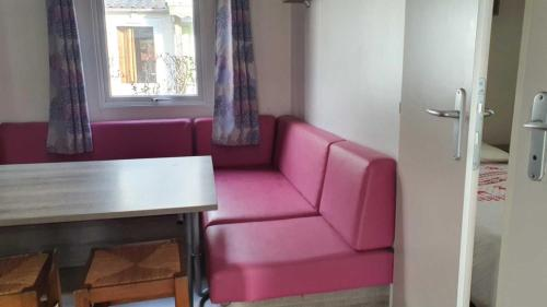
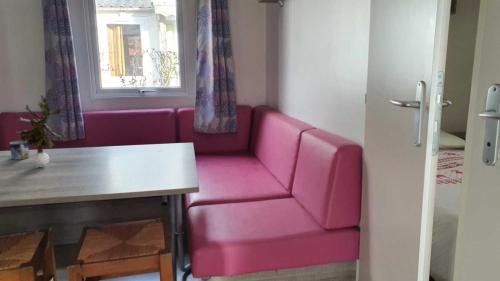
+ mug (20, 150)
+ potted plant (44, 130)
